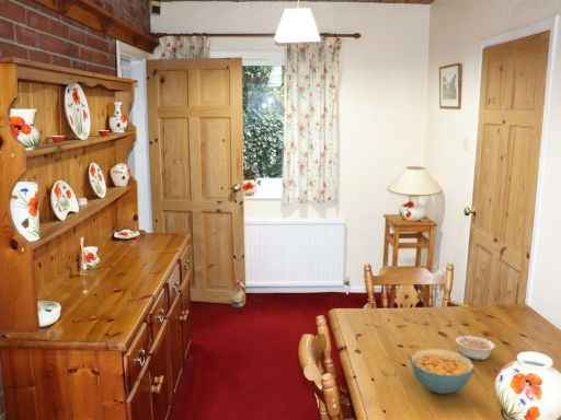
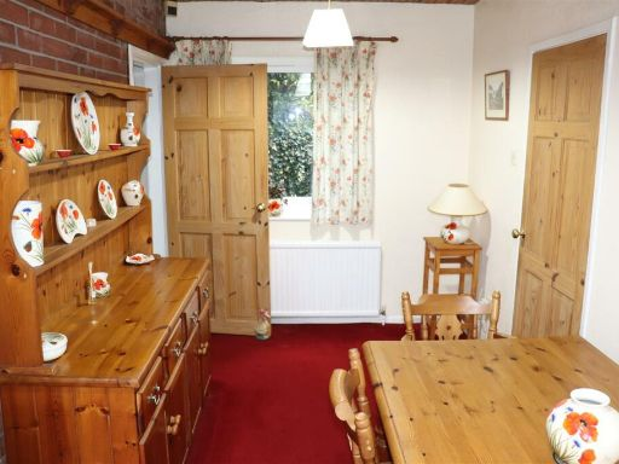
- cereal bowl (440, 375)
- legume (473, 347)
